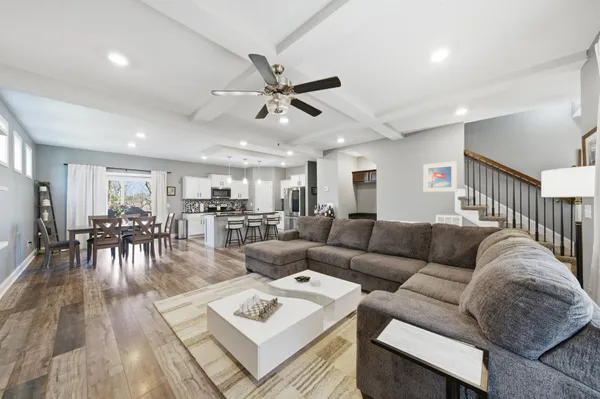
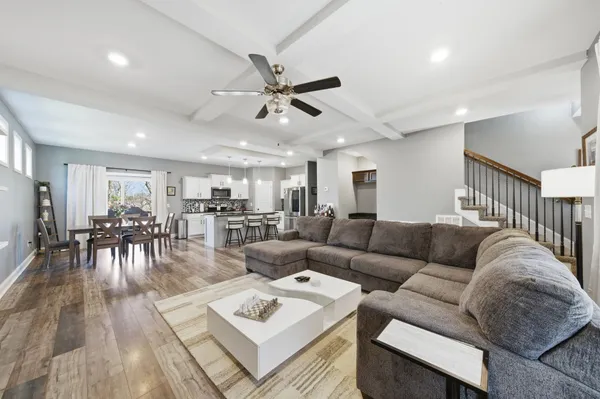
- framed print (439, 177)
